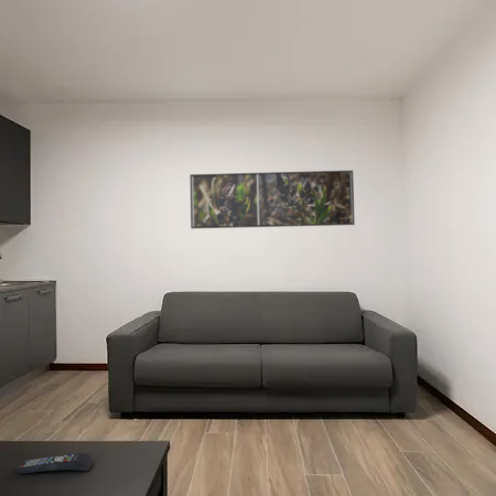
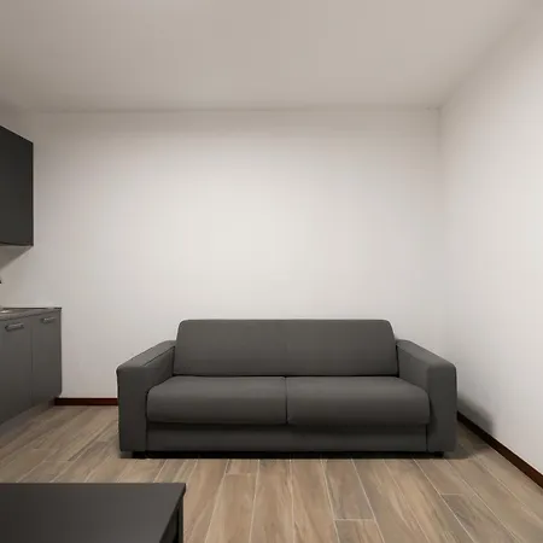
- remote control (55, 463)
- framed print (271, 200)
